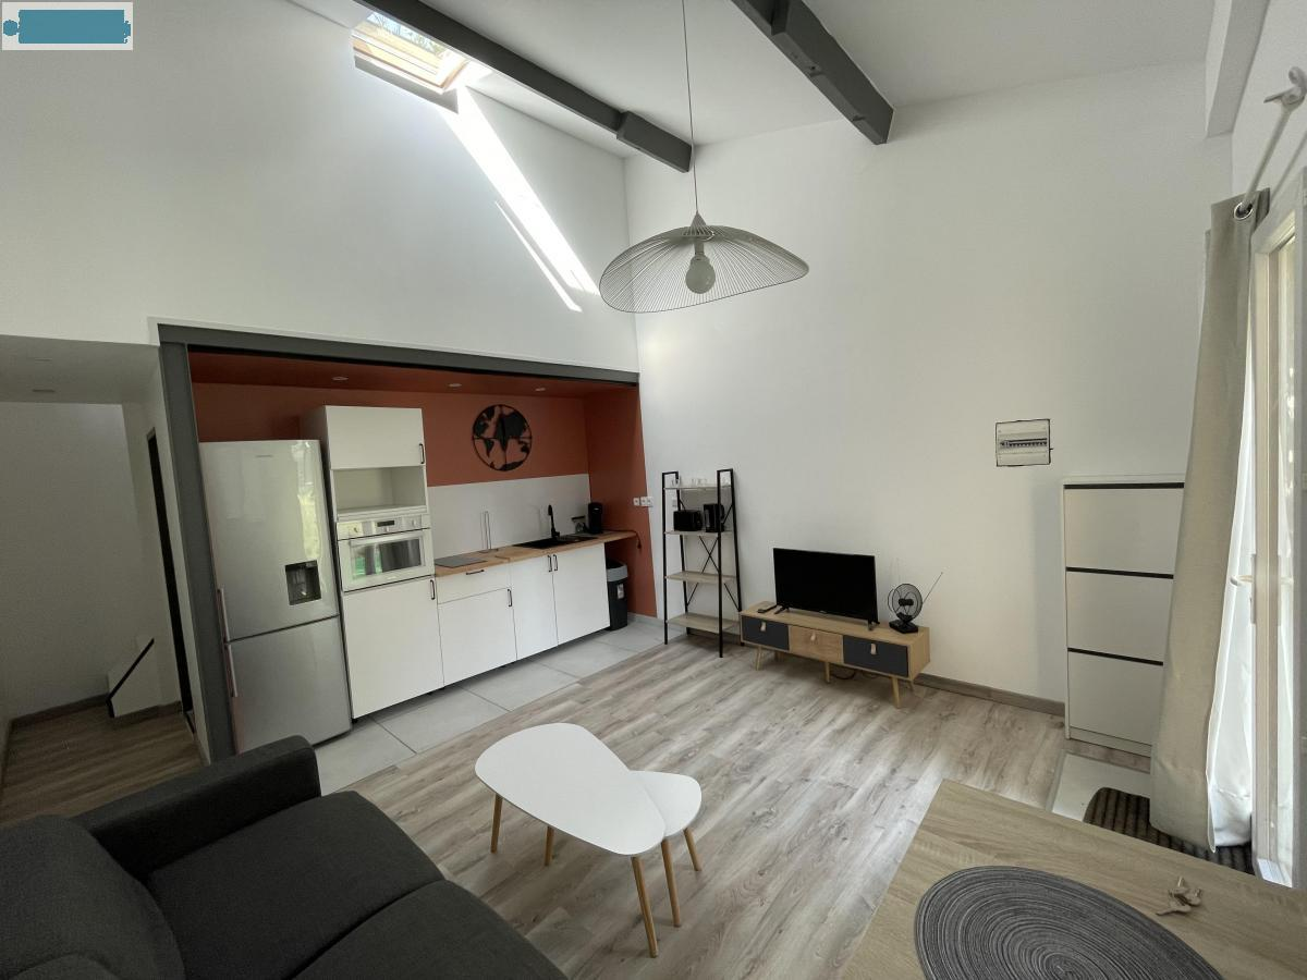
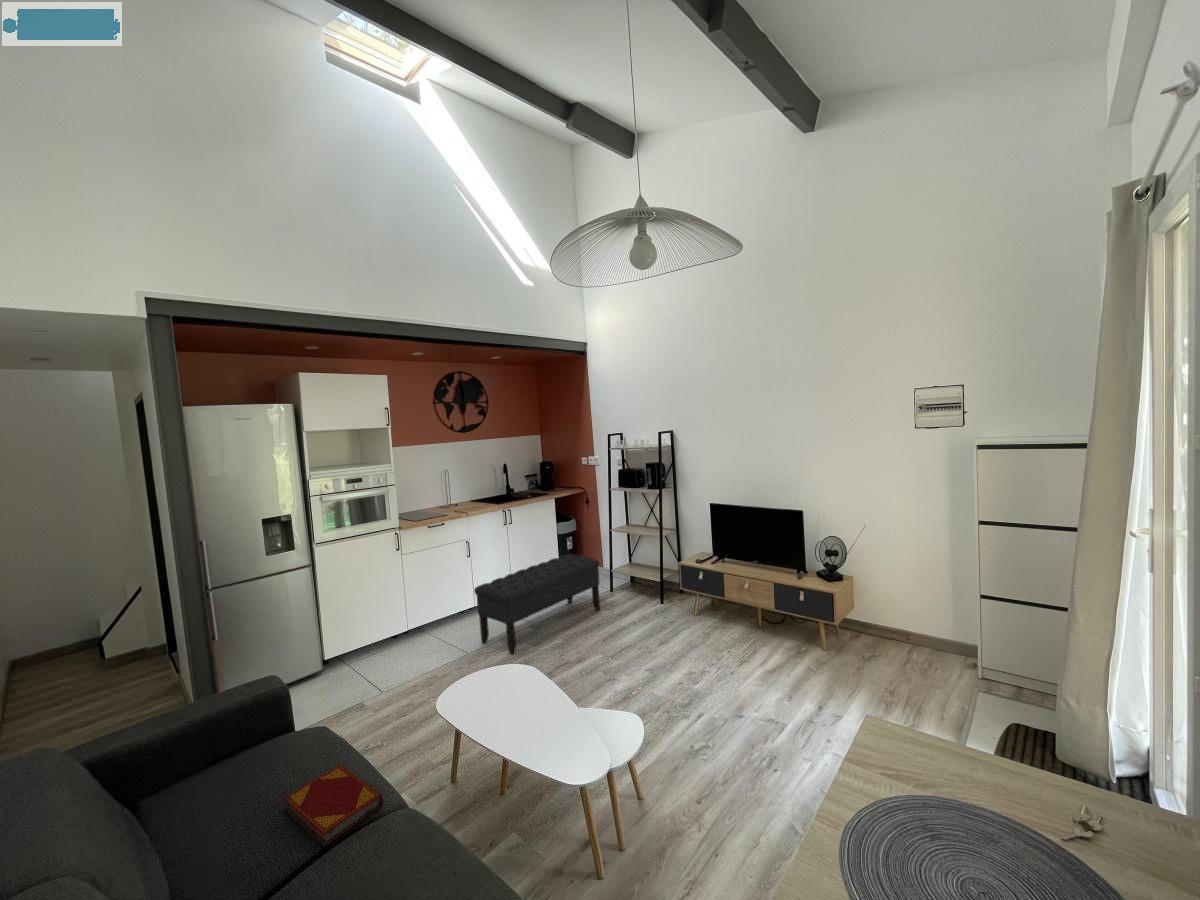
+ bench (542, 597)
+ hardback book (333, 801)
